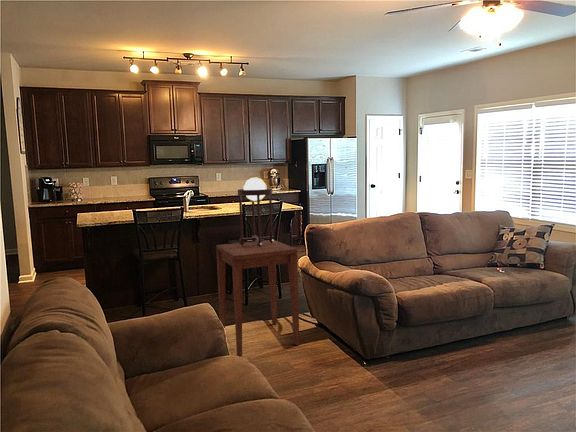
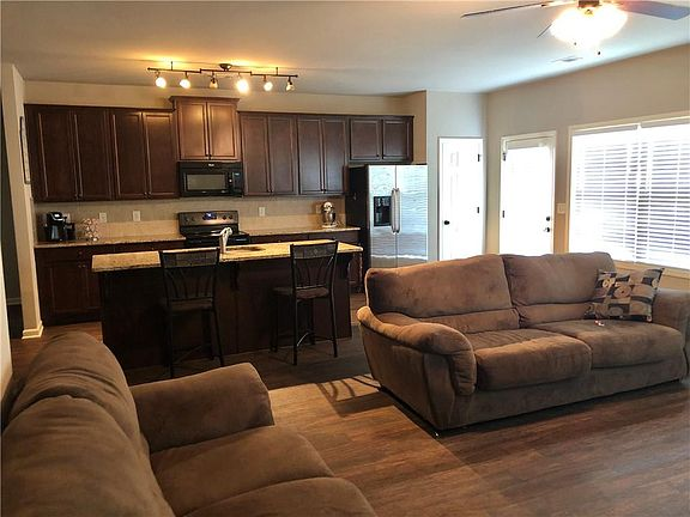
- table lamp (257, 210)
- side table (270, 293)
